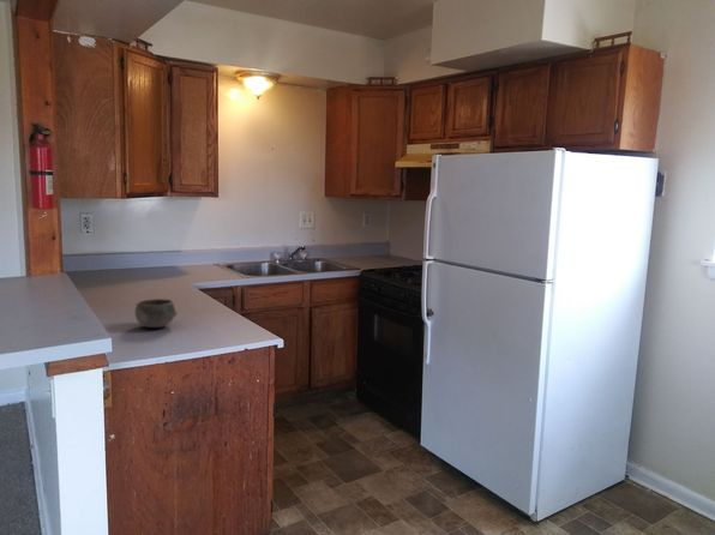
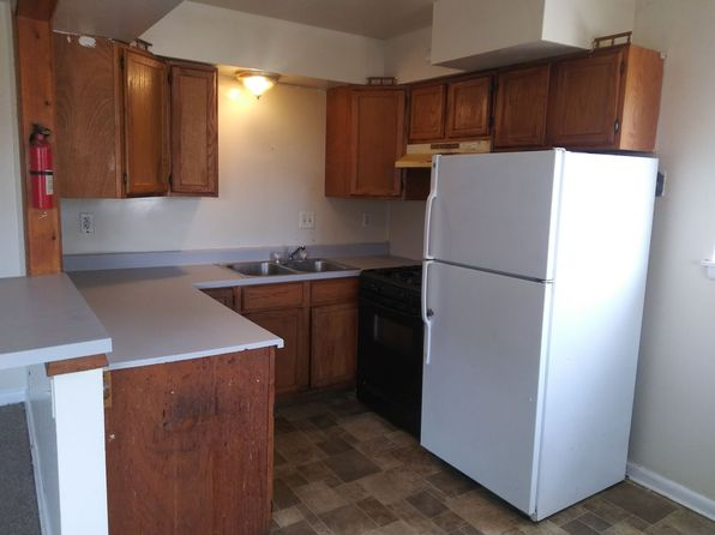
- bowl (156, 313)
